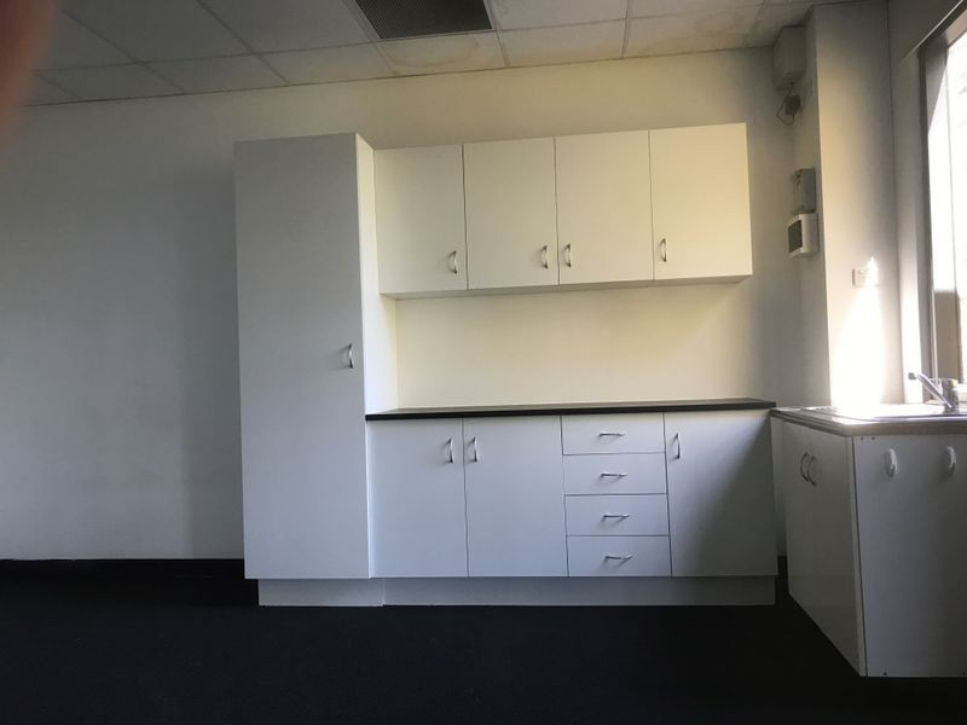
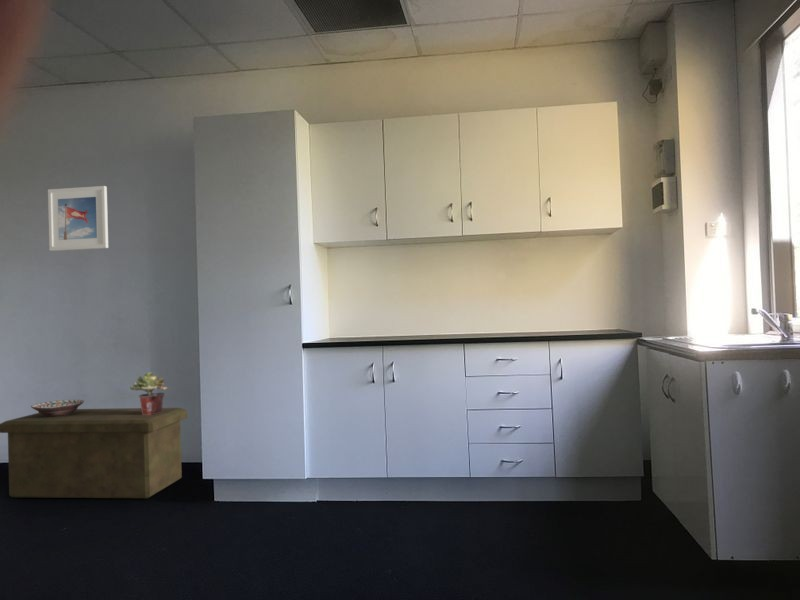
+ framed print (77, 218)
+ potted plant (148, 392)
+ decorative bowl (58, 408)
+ storage bench (97, 450)
